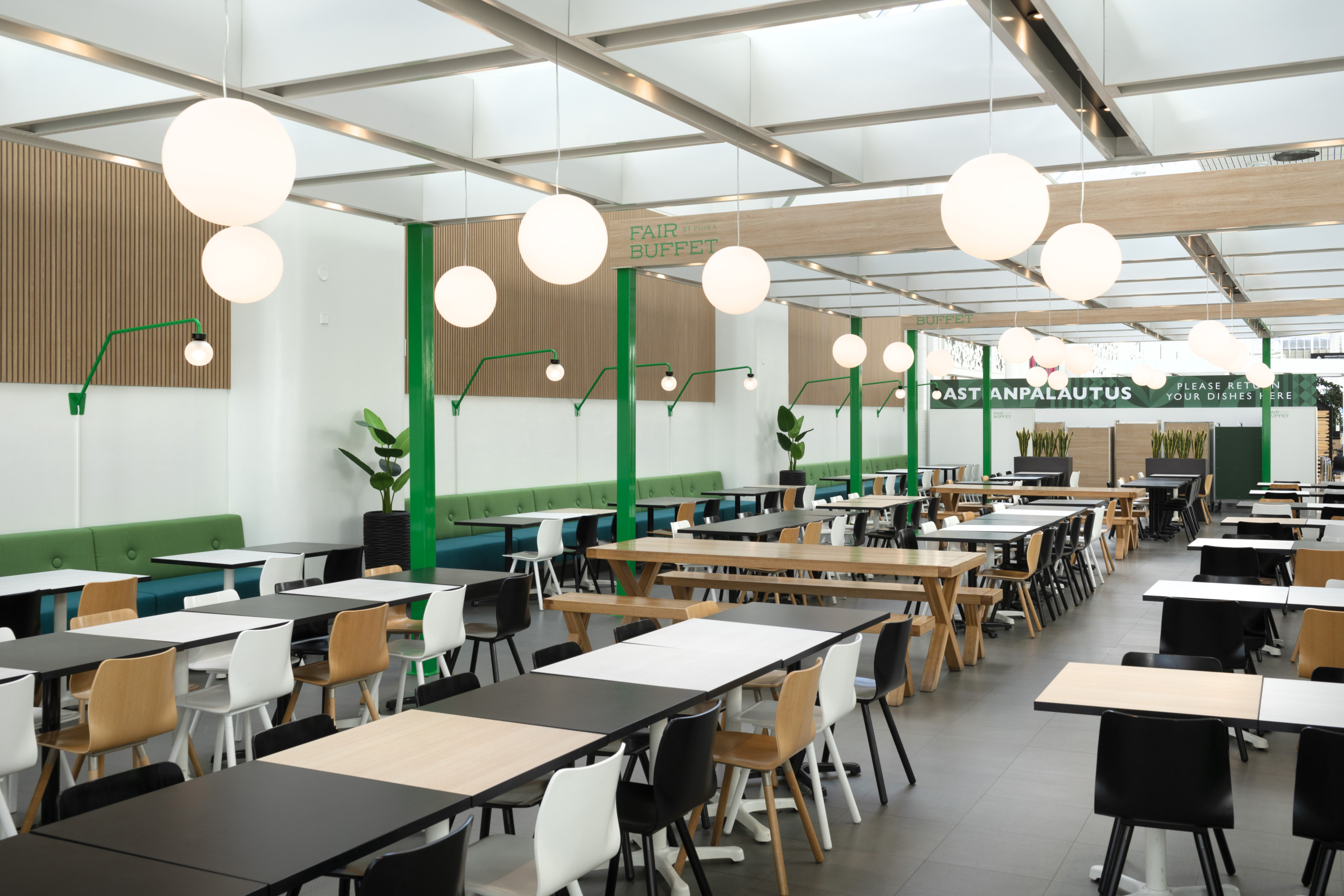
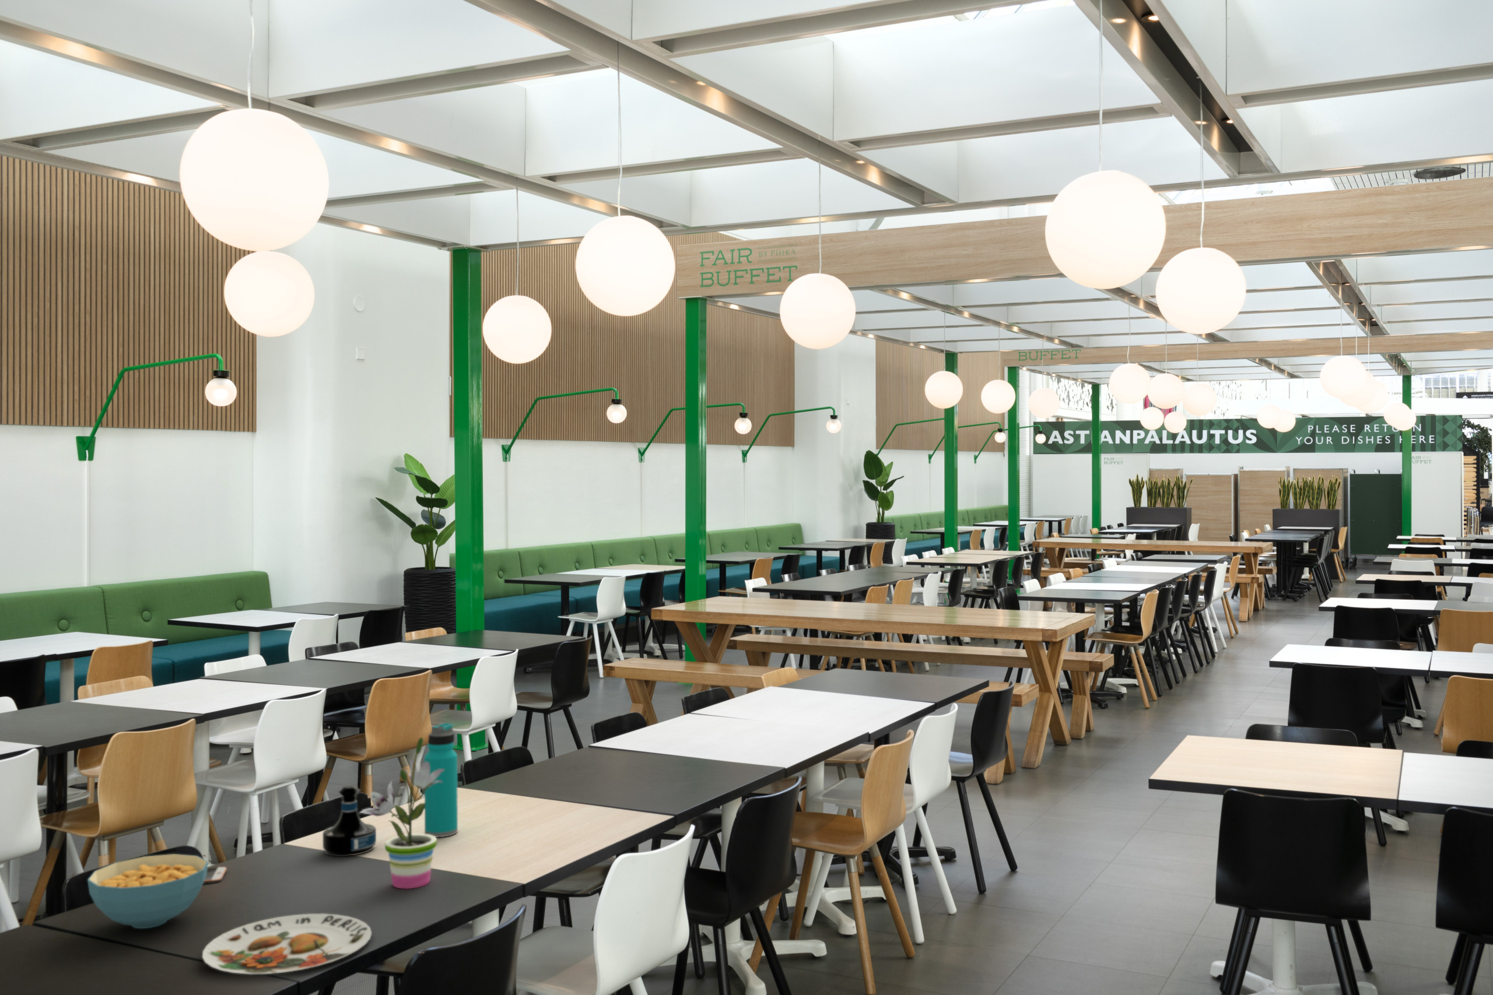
+ cereal bowl (149, 896)
+ plate (289, 944)
+ potted plant (401, 807)
+ smartphone (203, 883)
+ tequila bottle (349, 817)
+ water bottle (441, 778)
